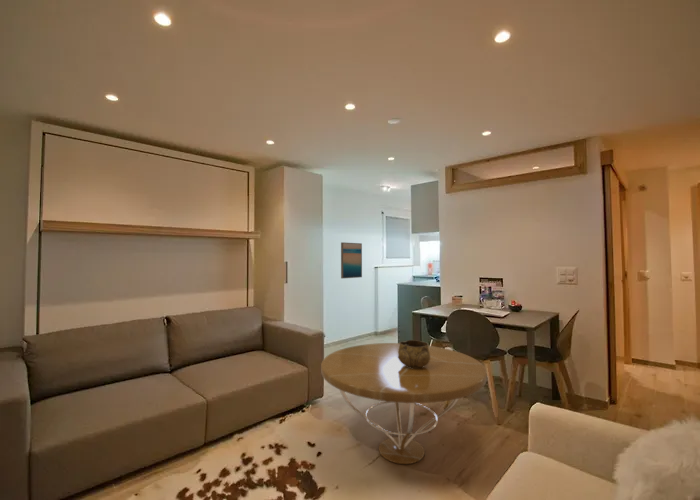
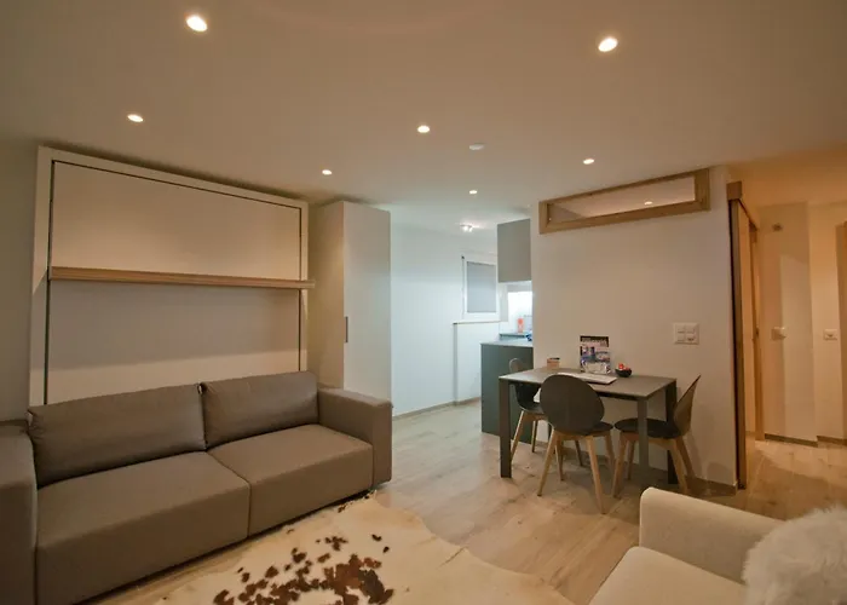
- wall art (351, 260)
- decorative bowl (414, 354)
- coffee table (398, 406)
